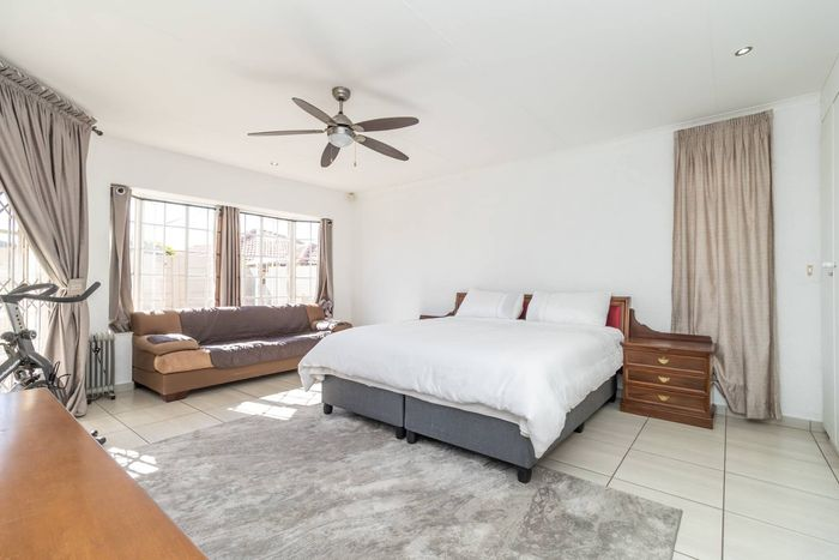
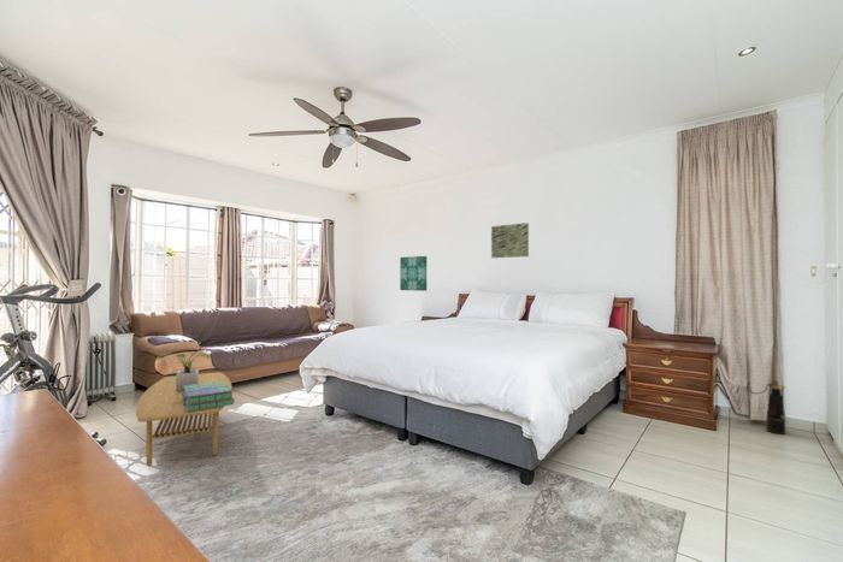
+ coffee table (188, 414)
+ lantern (768, 404)
+ wall art (413, 273)
+ wall art (509, 241)
+ stack of books (207, 394)
+ potted plant (184, 369)
